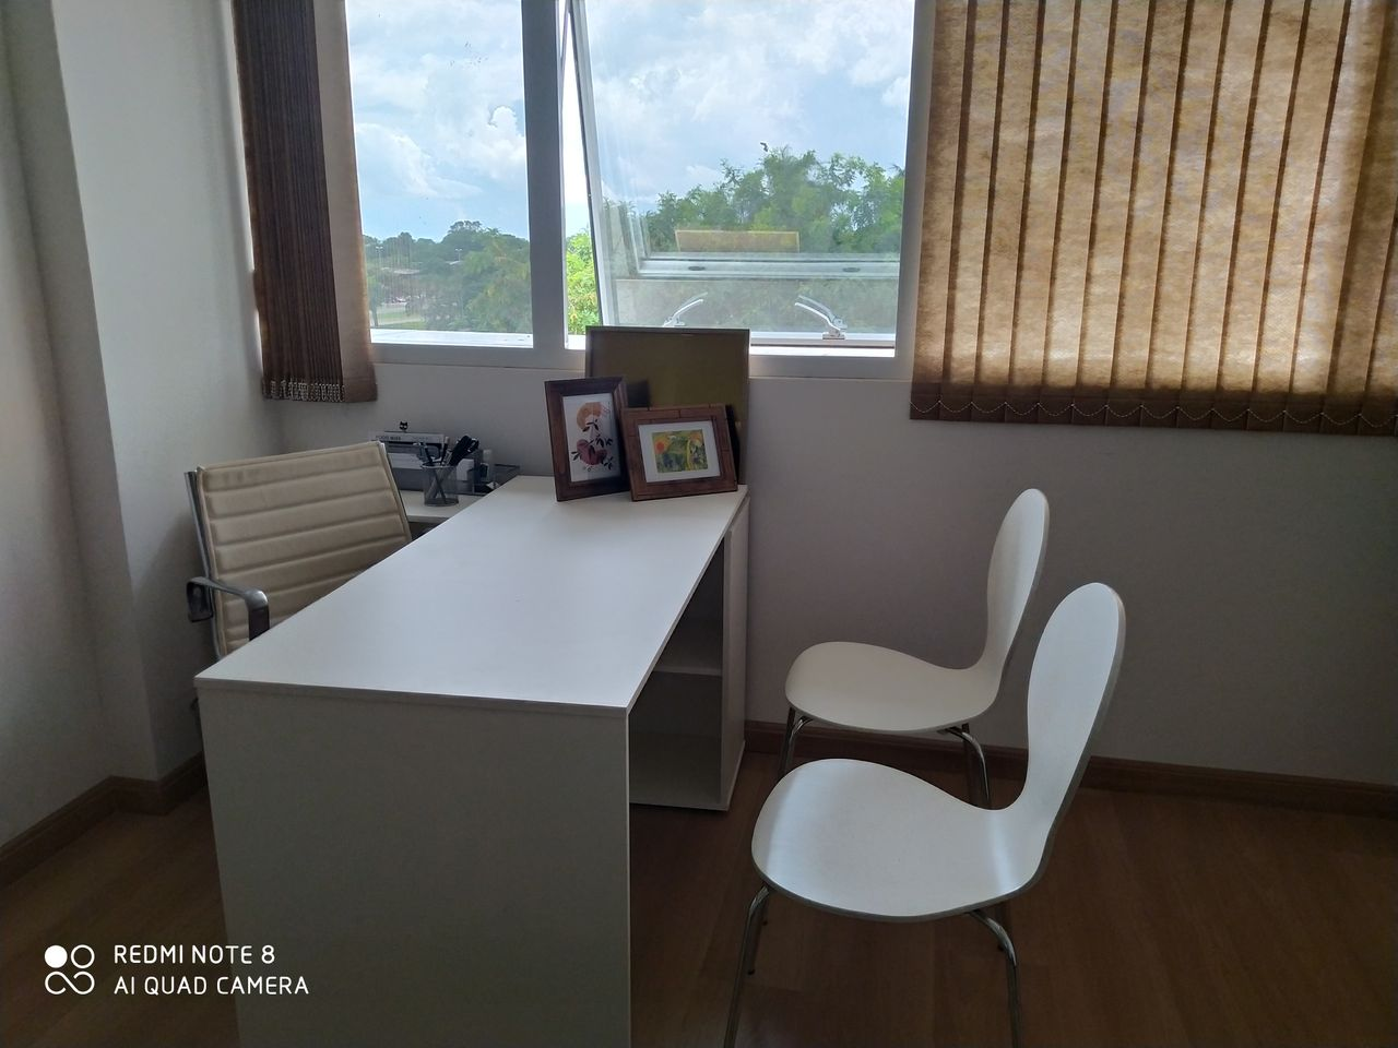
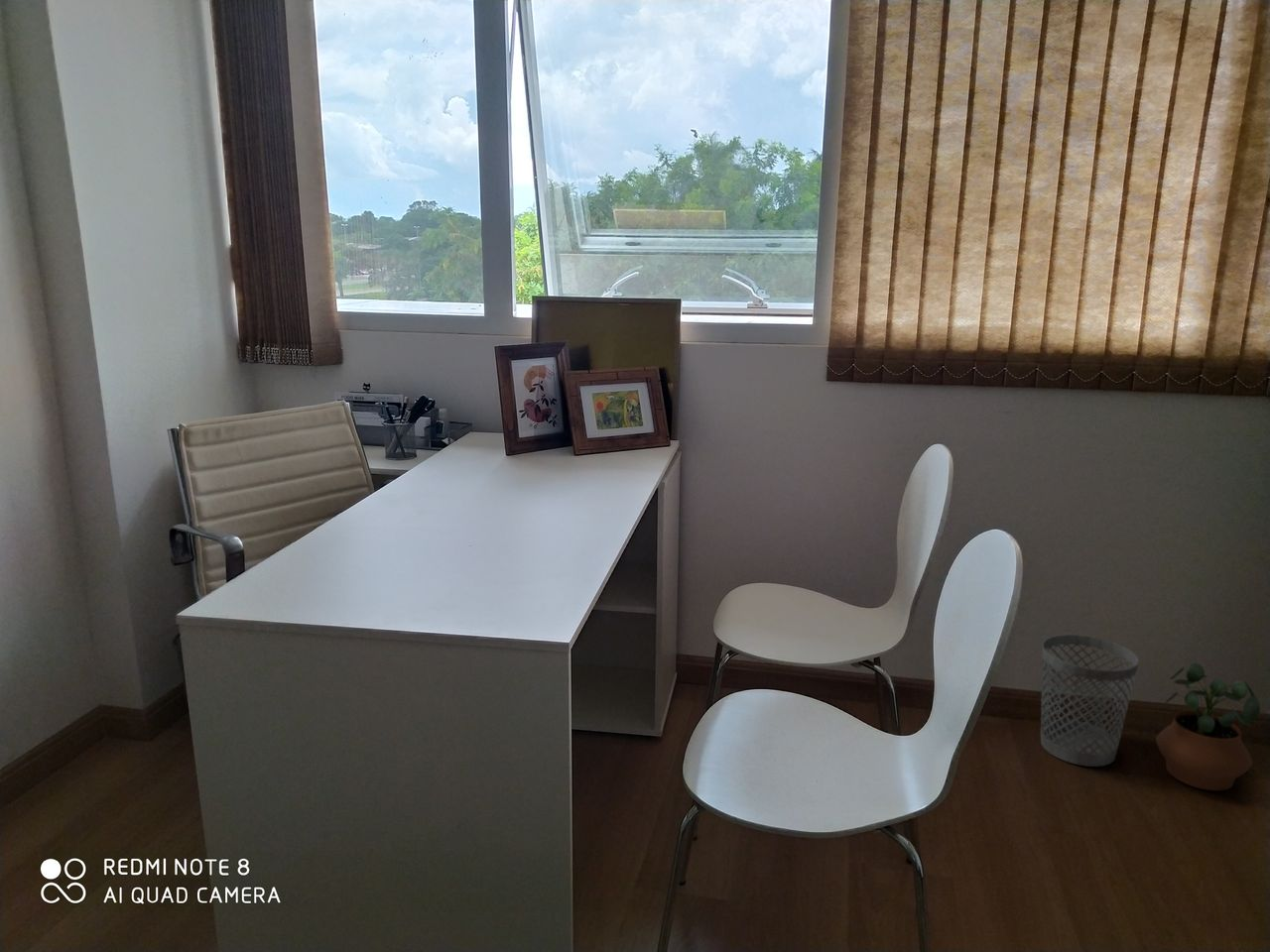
+ potted plant (1202, 720)
+ wastebasket (1082, 701)
